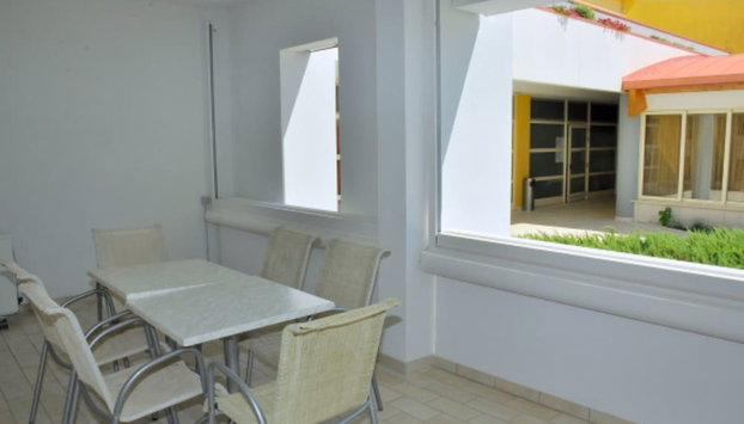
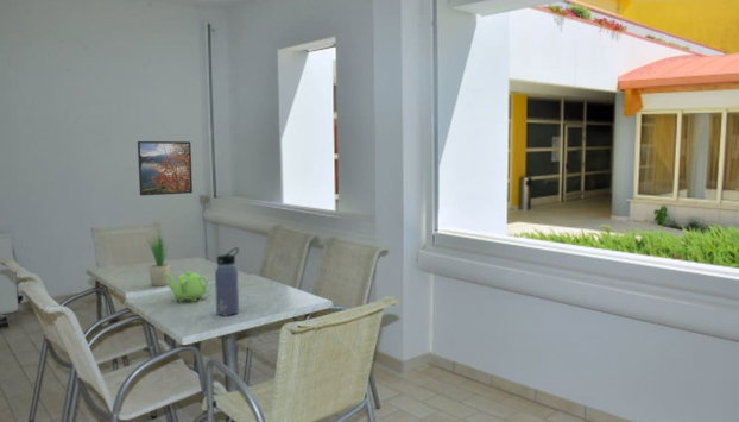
+ teapot (187, 285)
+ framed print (165, 168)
+ potted plant (158, 257)
+ water bottle (227, 279)
